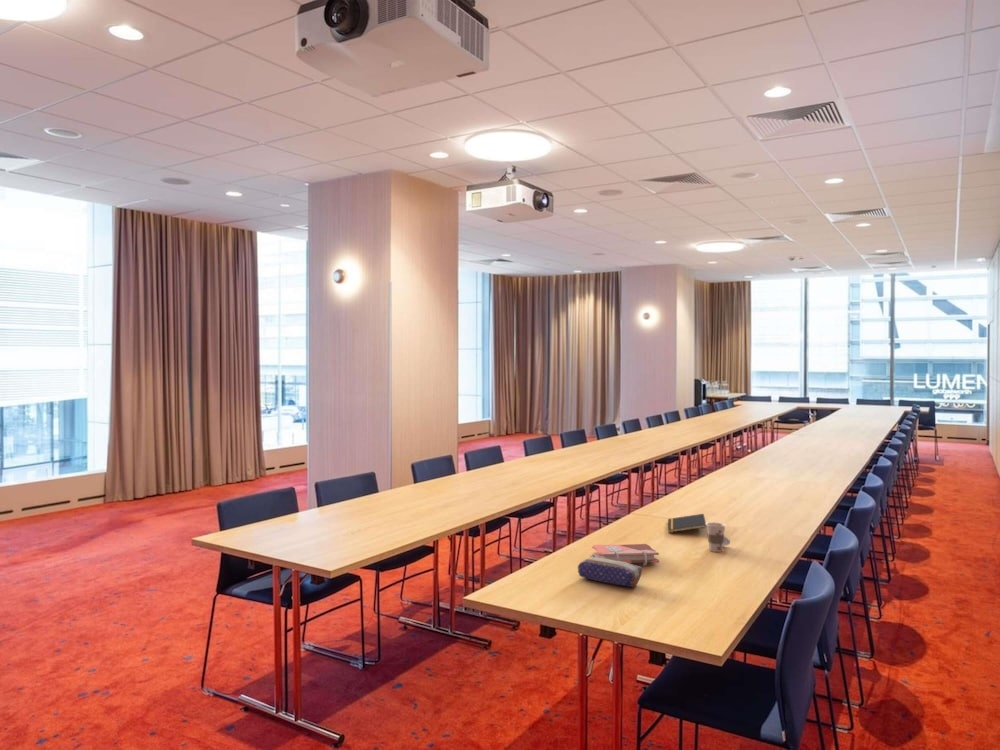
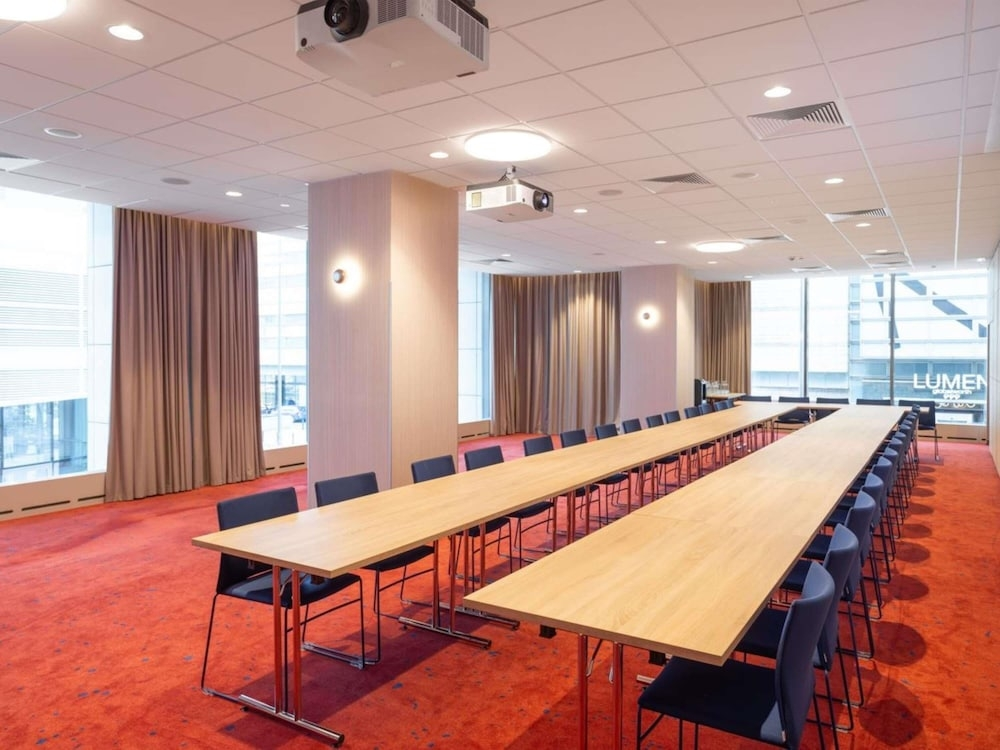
- notepad (686, 522)
- cup (717, 535)
- phonebook (625, 552)
- pencil case (609, 571)
